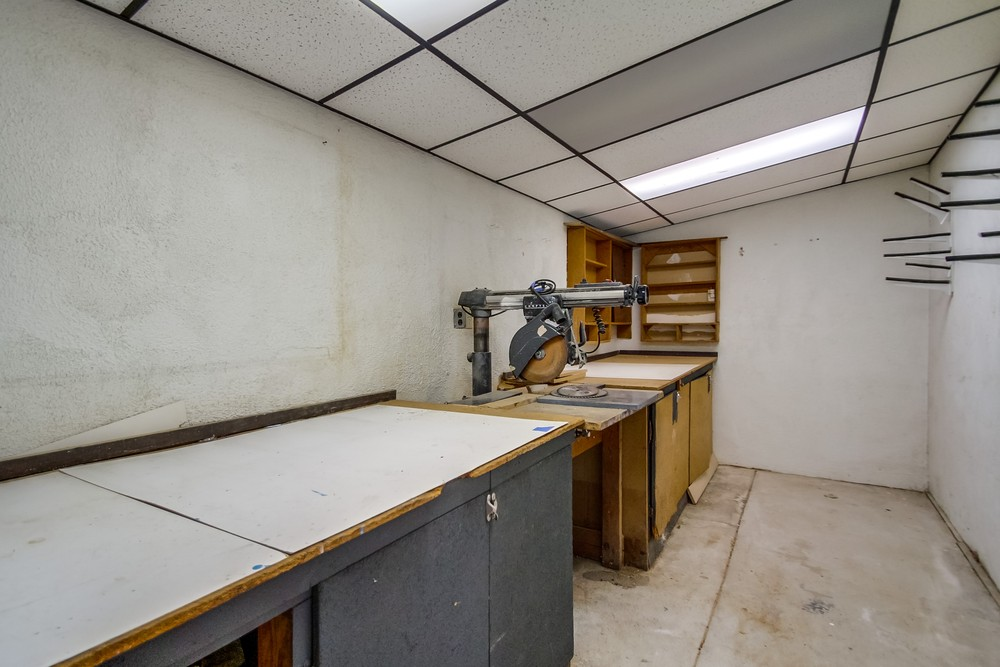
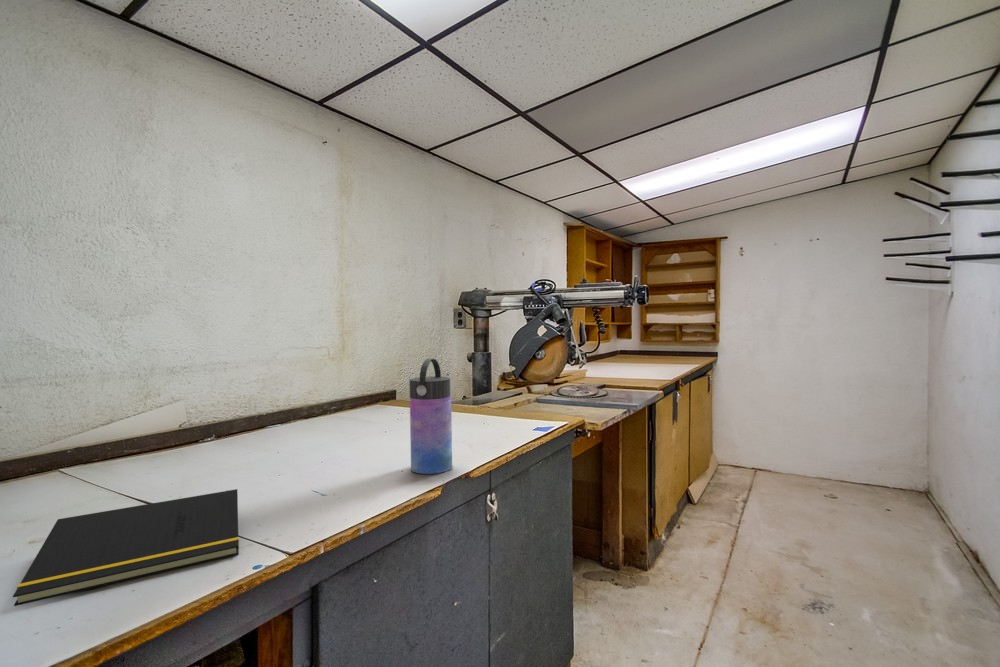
+ water bottle (430, 413)
+ notepad (147, 536)
